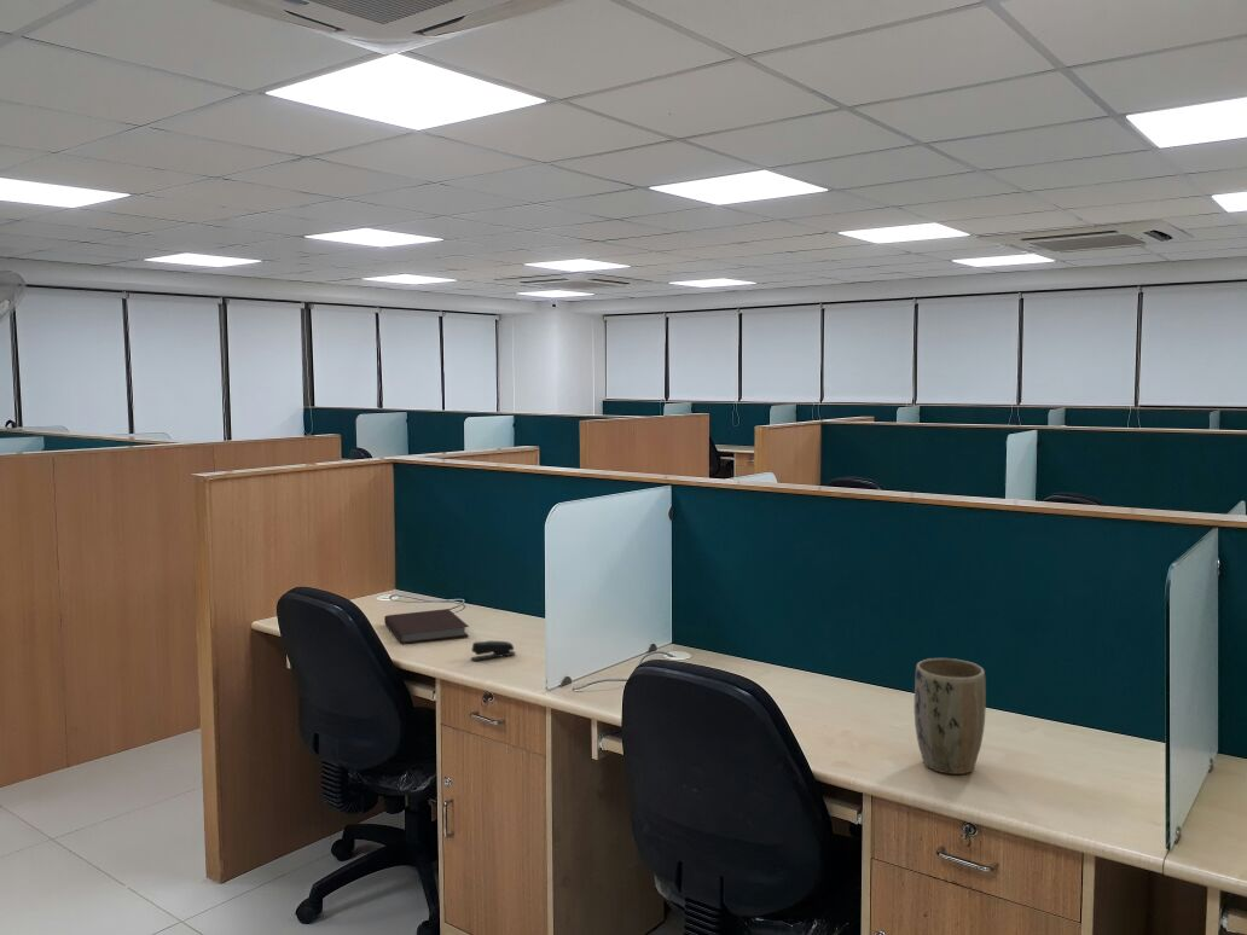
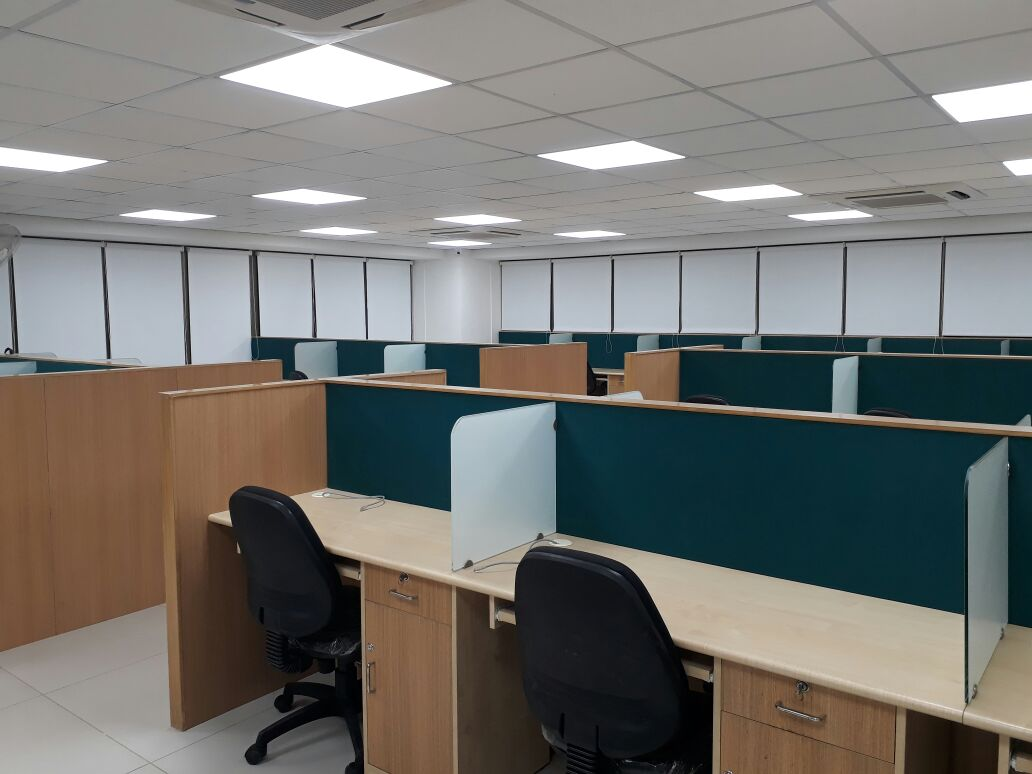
- stapler (493, 647)
- notebook (425, 625)
- plant pot (949, 715)
